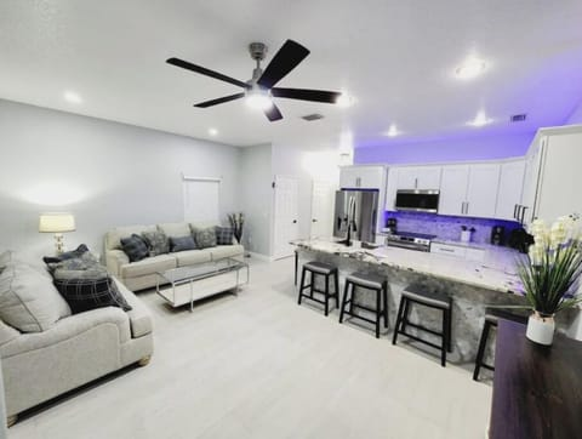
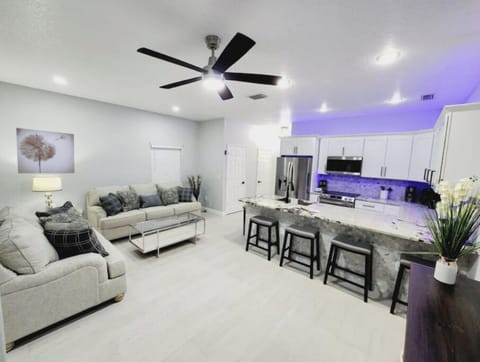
+ wall art (47, 152)
